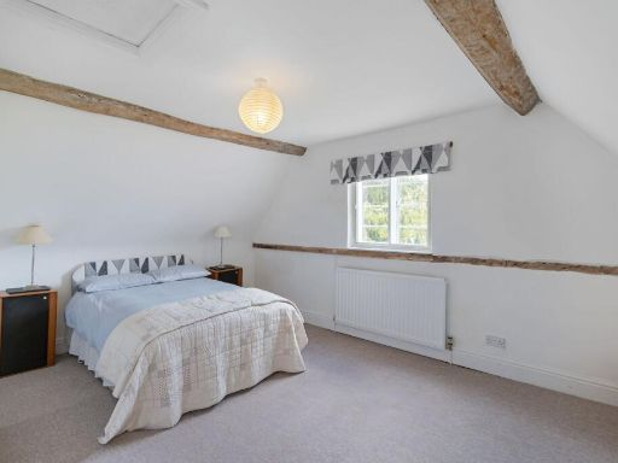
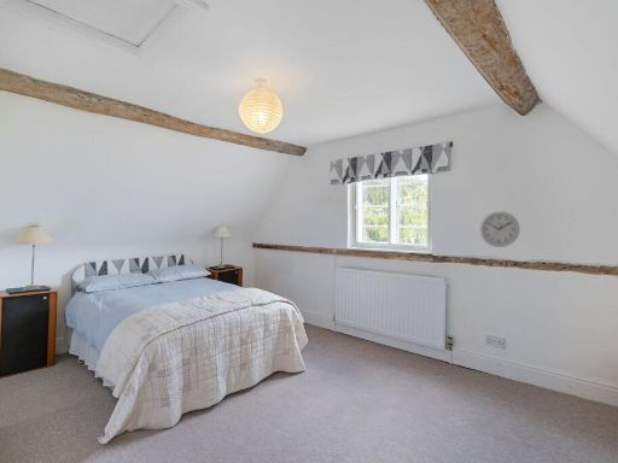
+ wall clock (499, 229)
